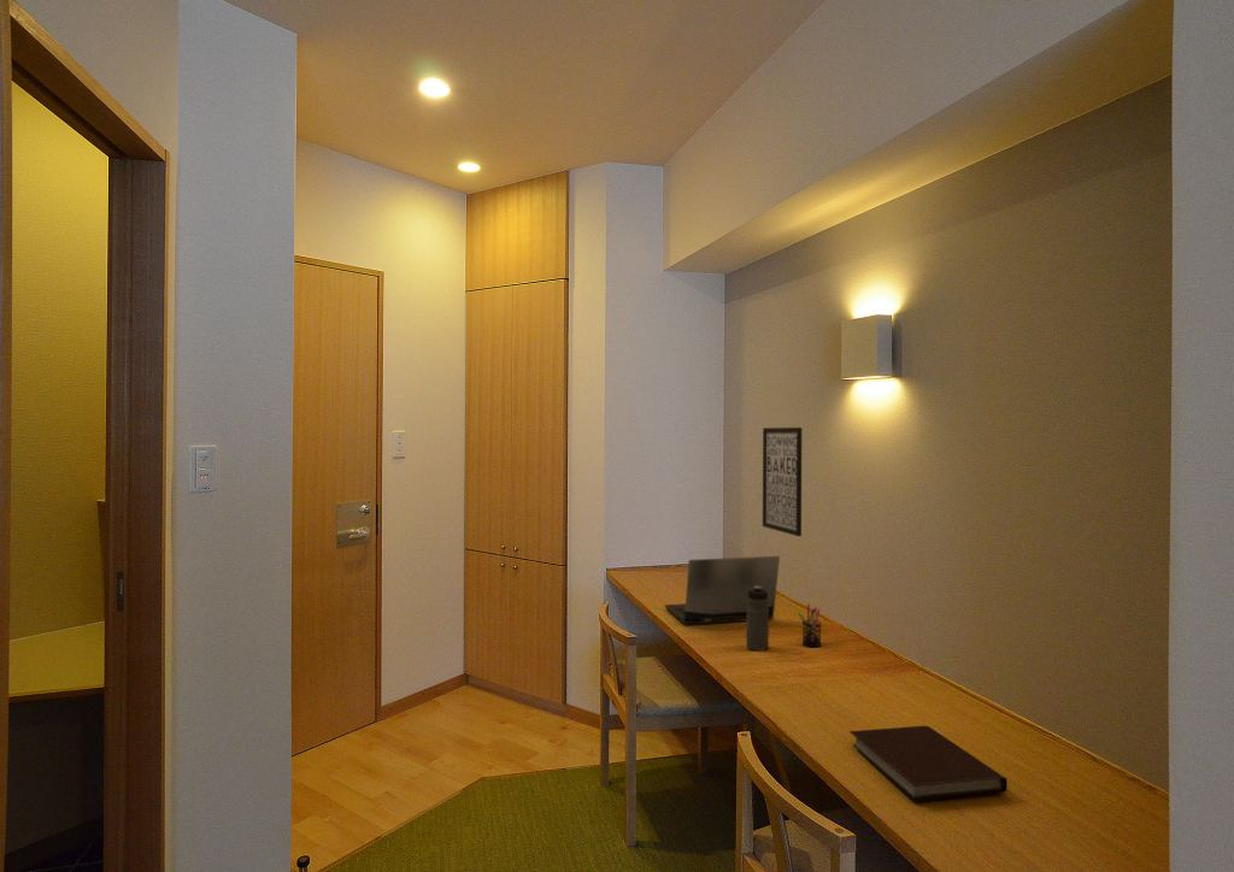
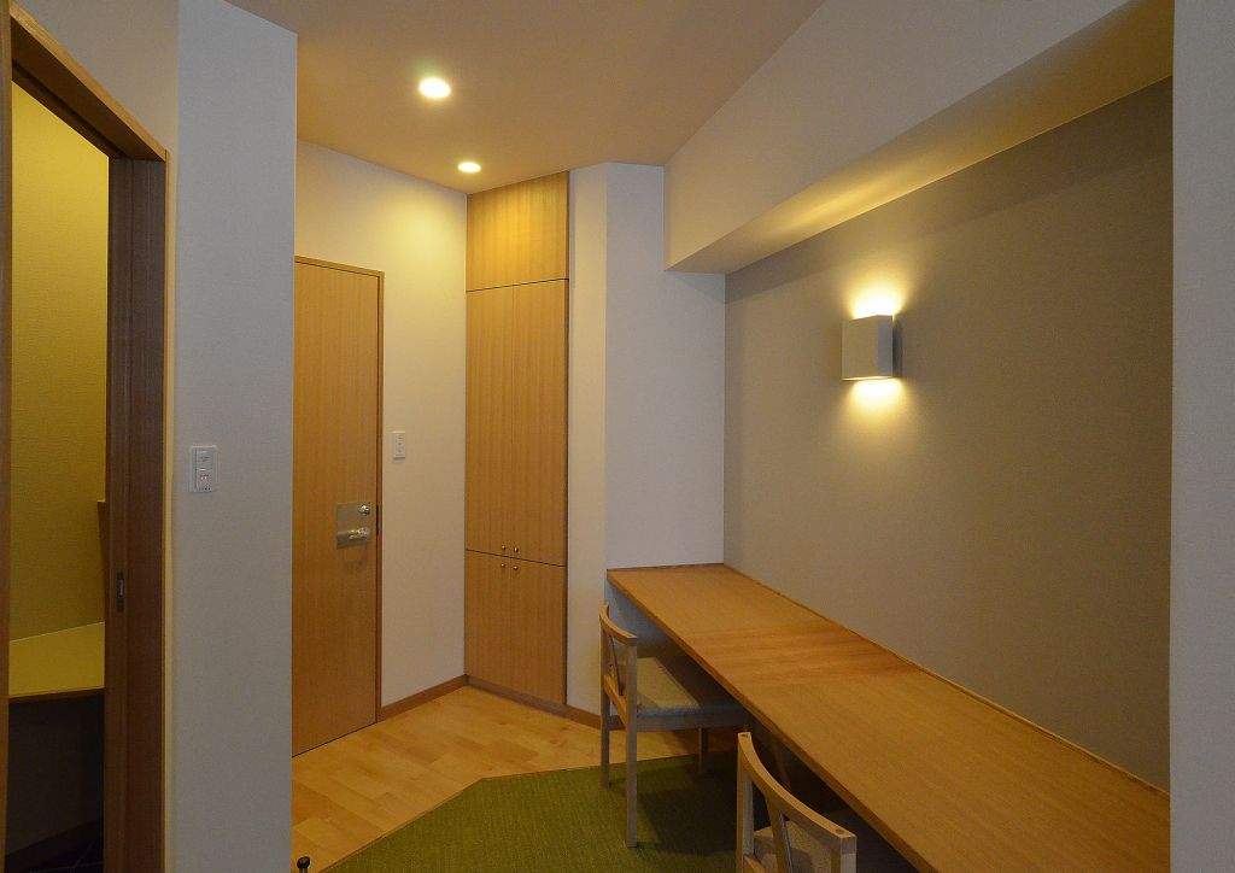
- laptop computer (719, 583)
- water bottle (757, 617)
- wall art (781, 479)
- pen holder (809, 624)
- notebook (922, 759)
